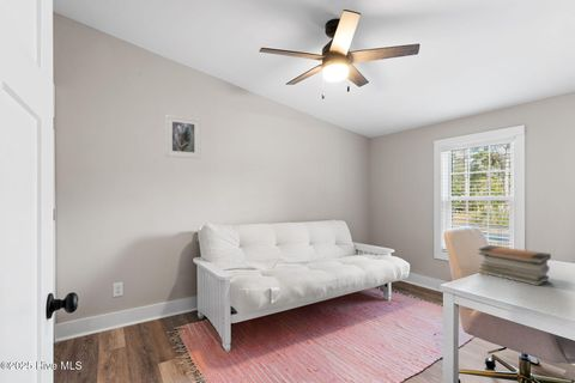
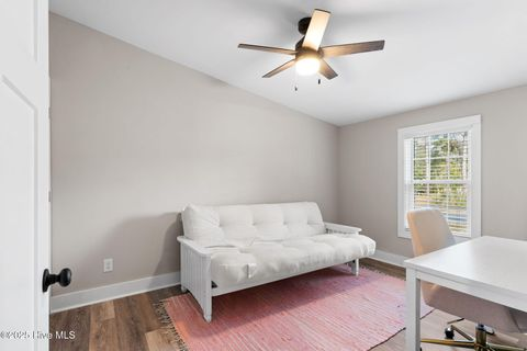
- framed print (183, 136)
- book stack (513, 263)
